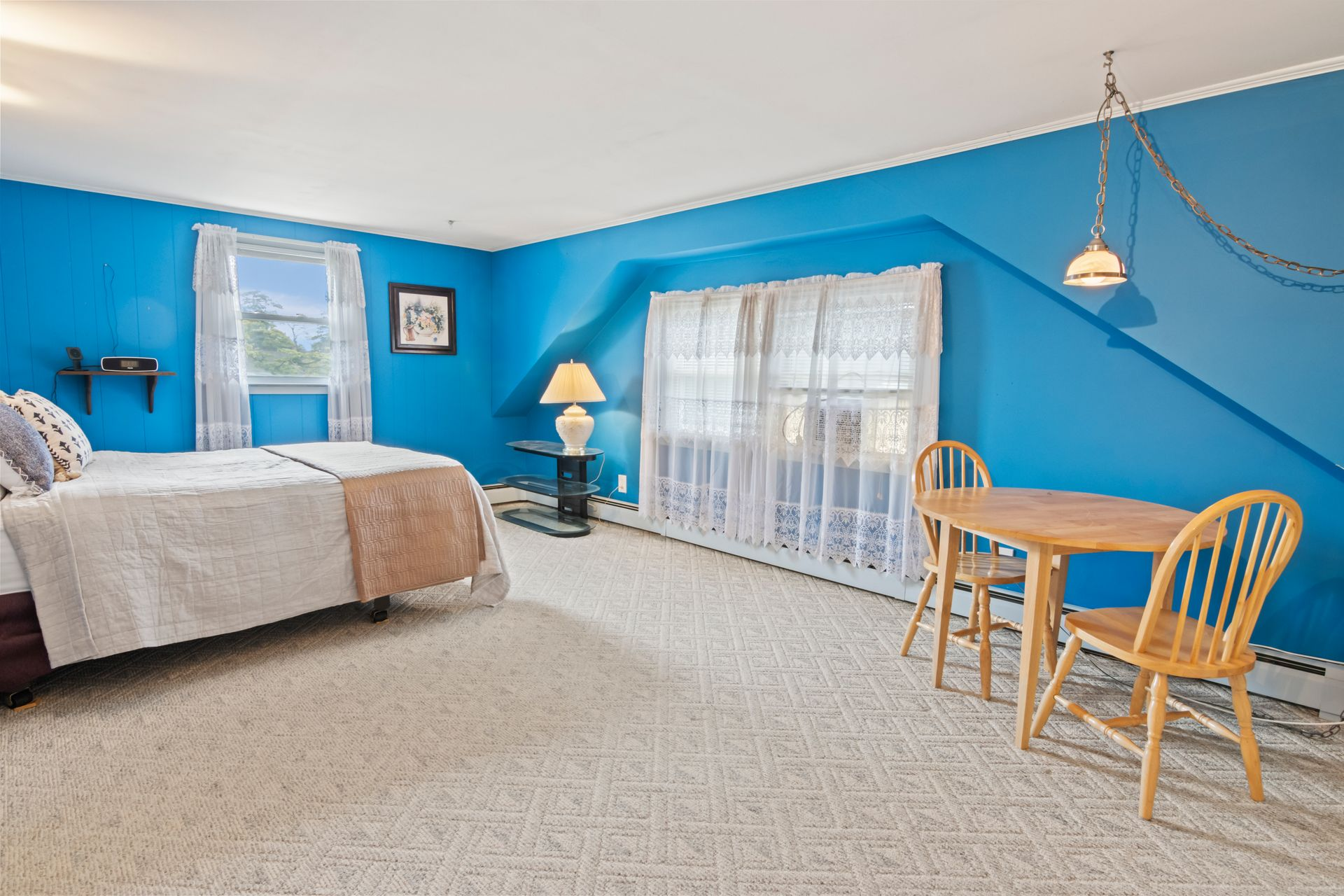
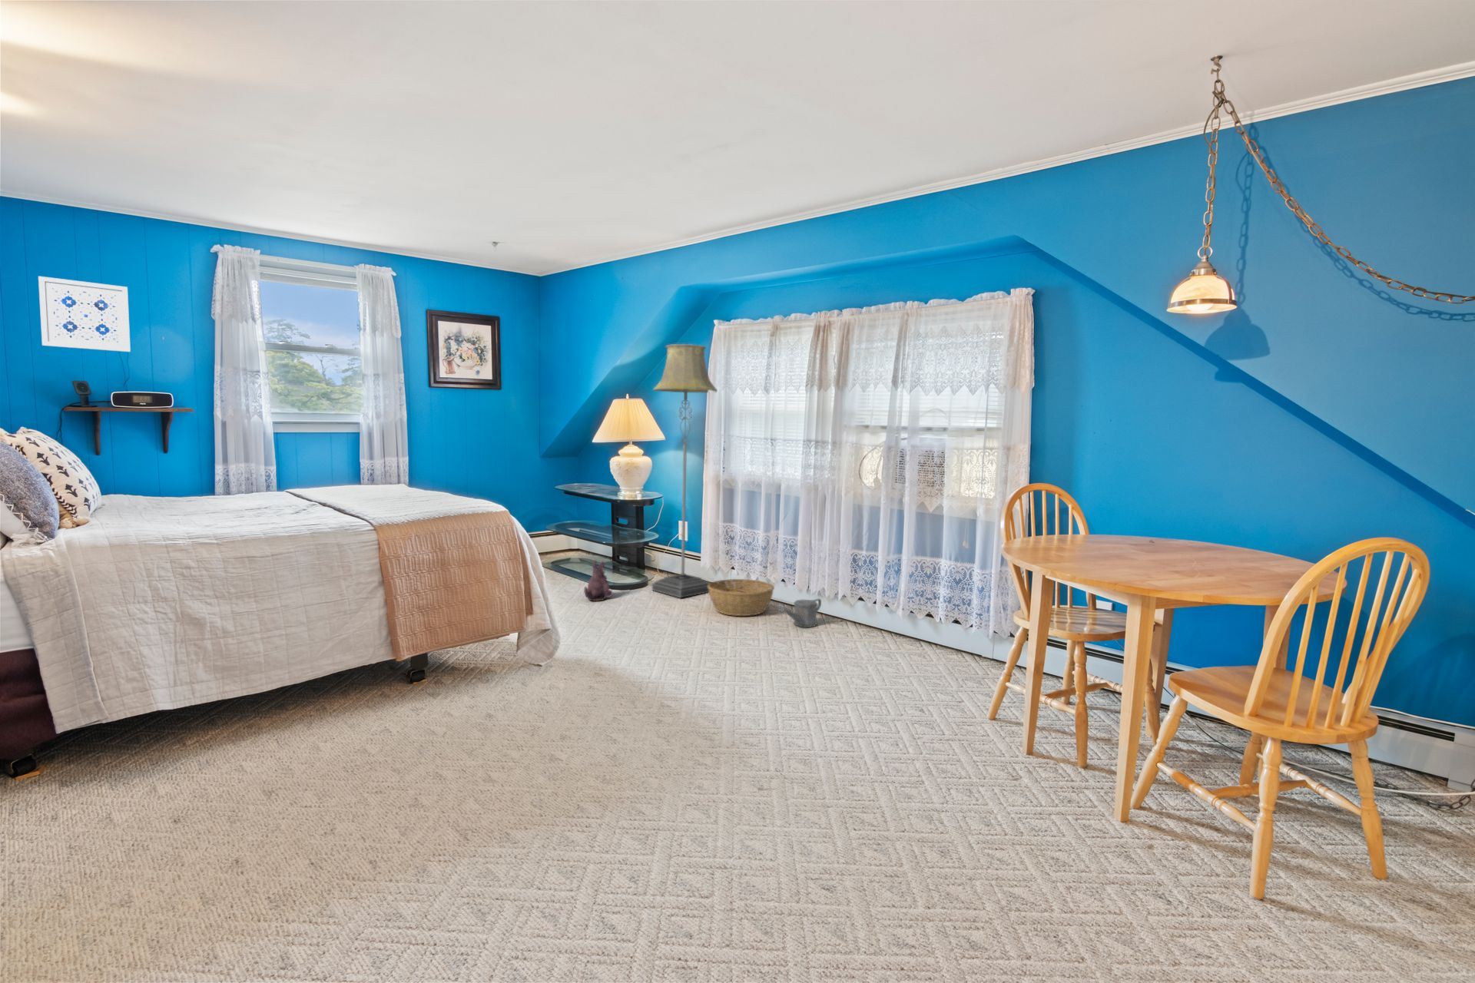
+ watering can (800, 612)
+ wall art (86, 315)
+ basket (741, 598)
+ plush toy (595, 579)
+ floor lamp (684, 470)
